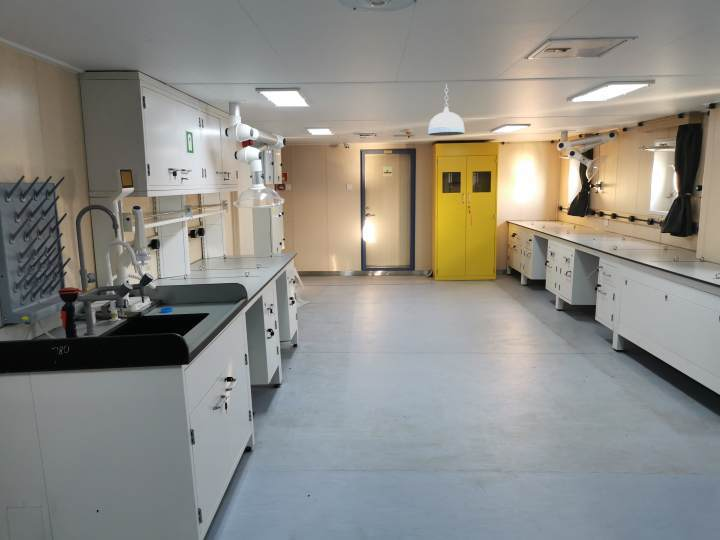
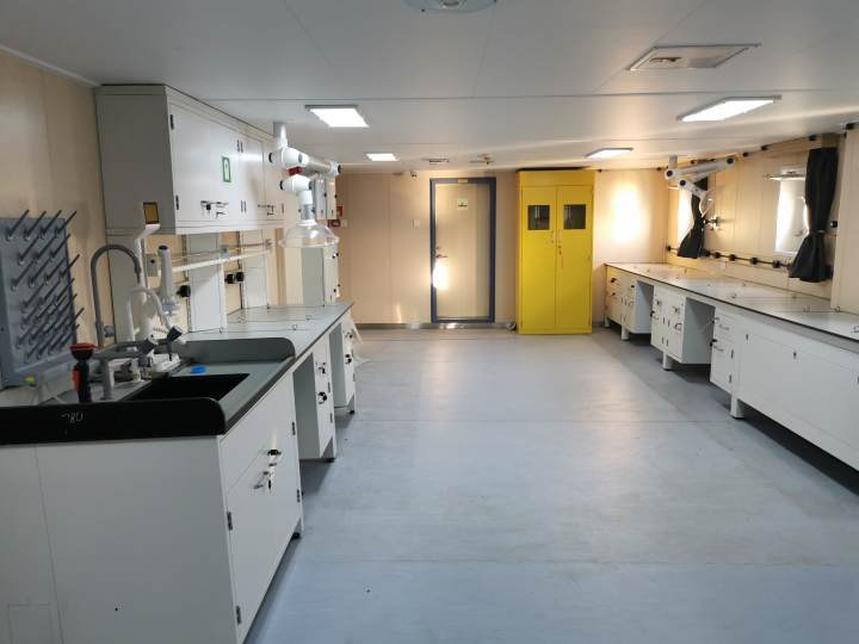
- pendant light (446, 109)
